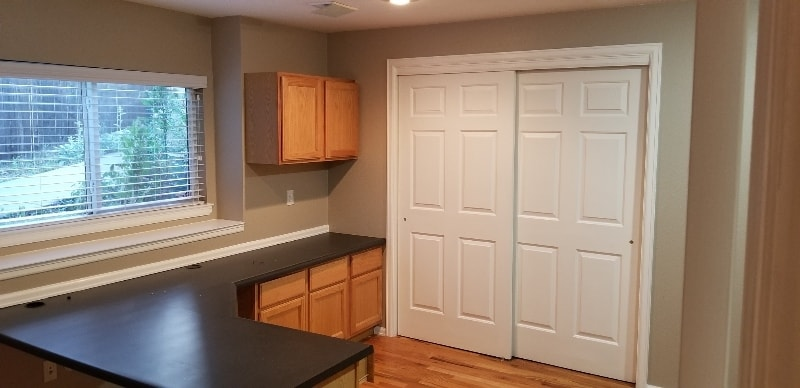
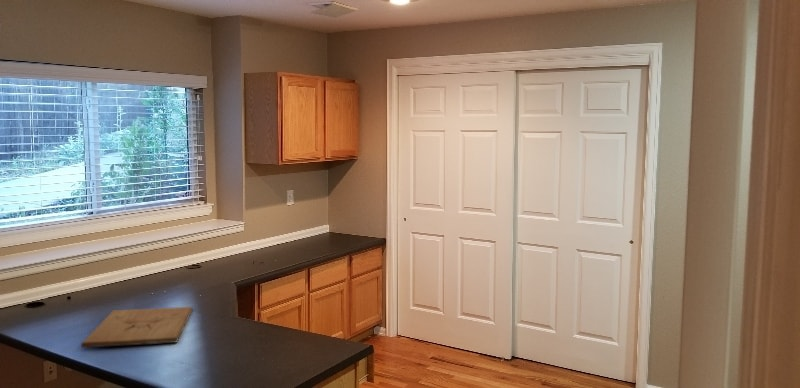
+ cutting board (142, 324)
